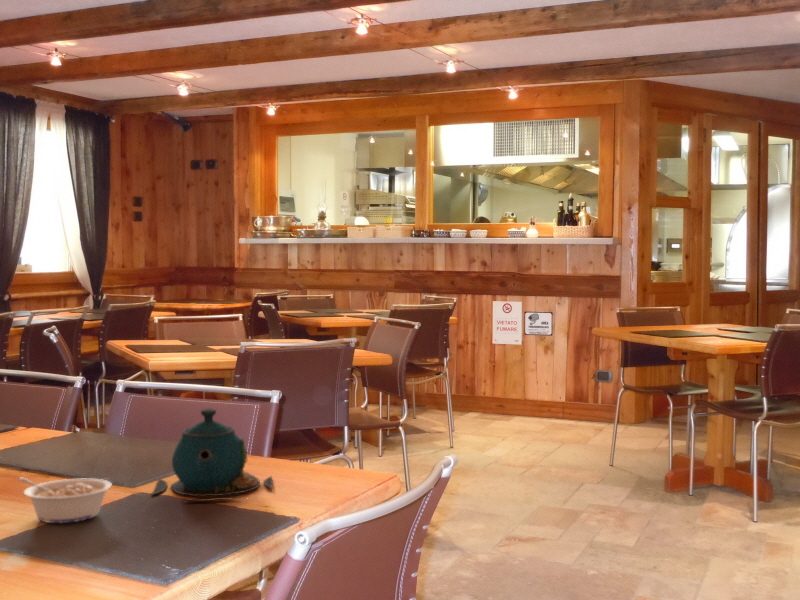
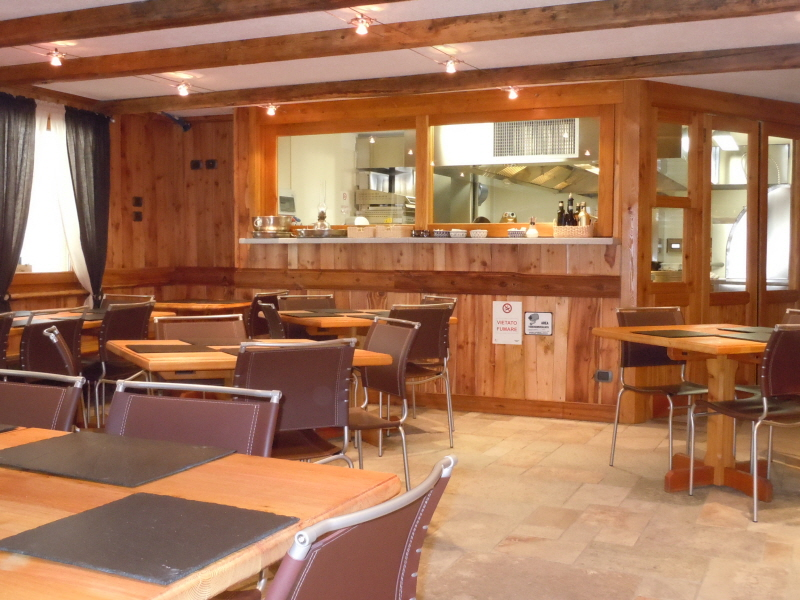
- teapot (214, 446)
- legume (65, 499)
